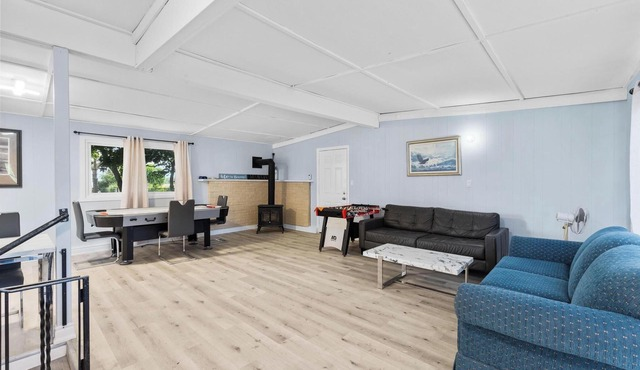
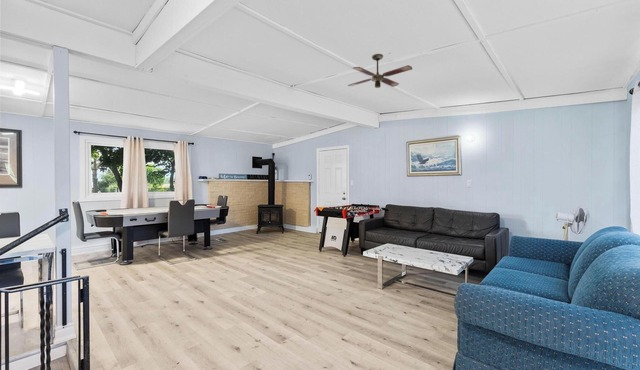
+ ceiling fan (377, 72)
